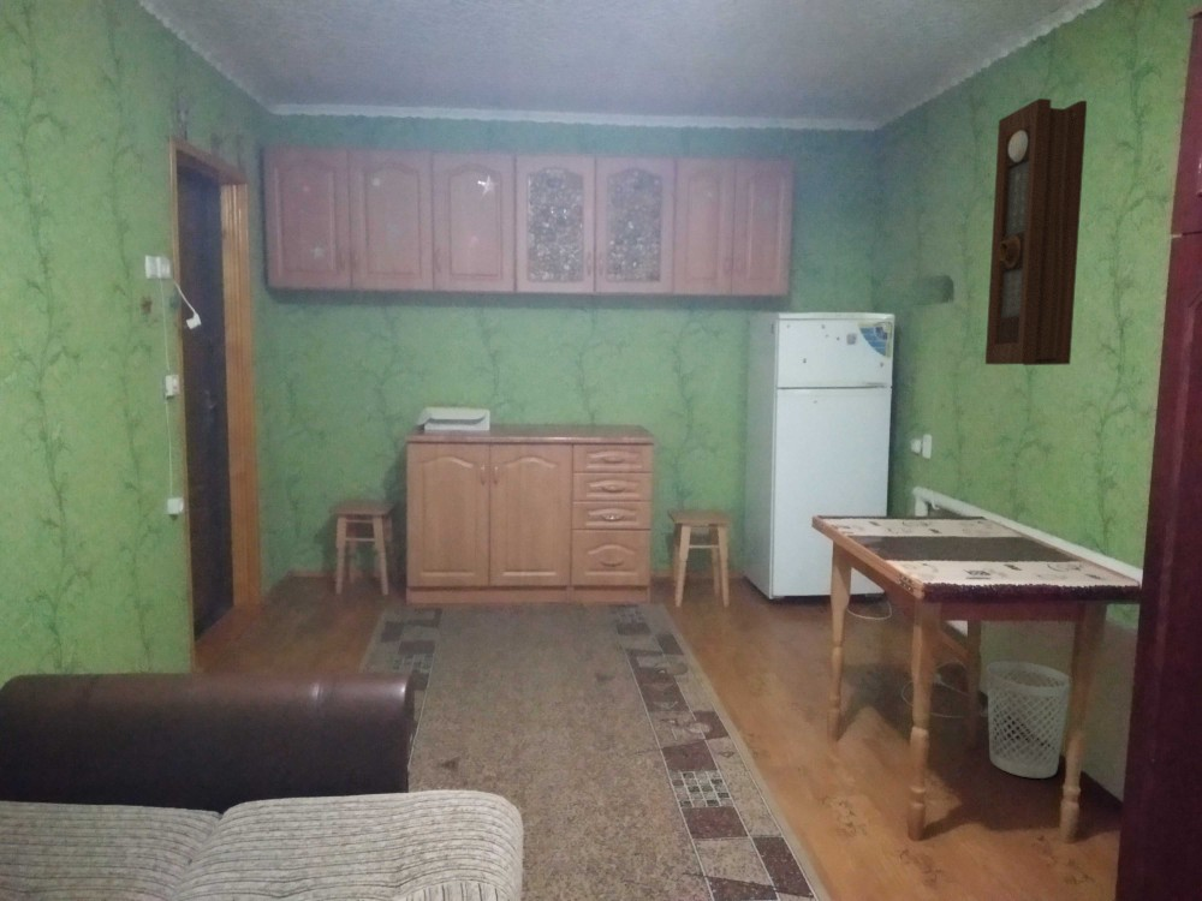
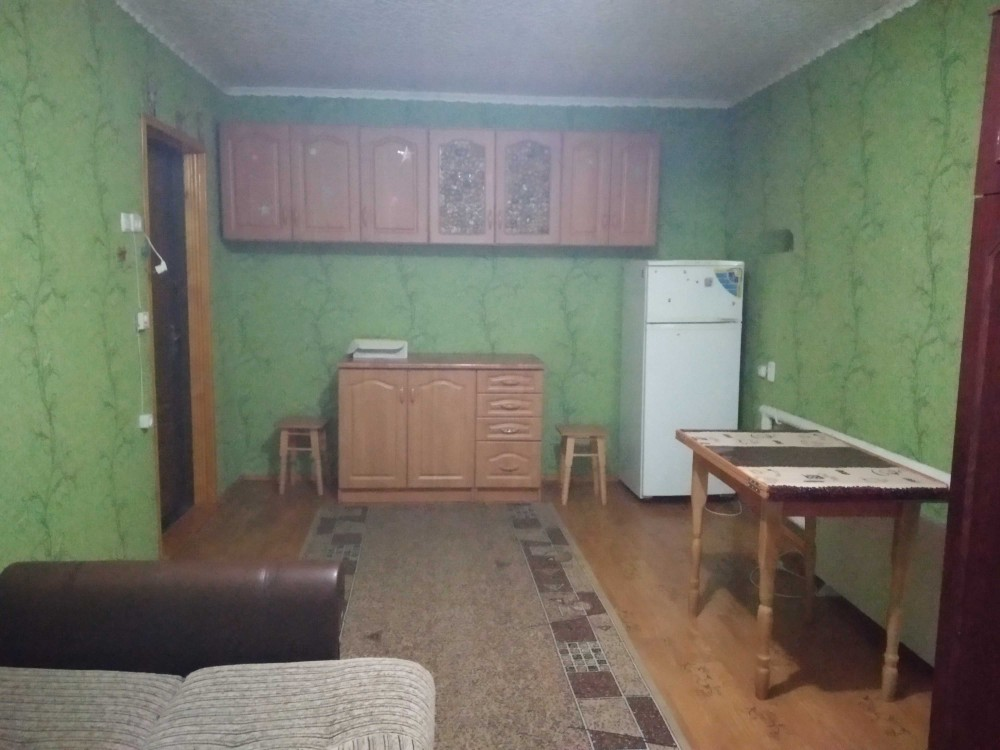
- wastebasket (1025, 718)
- pendulum clock (1023, 240)
